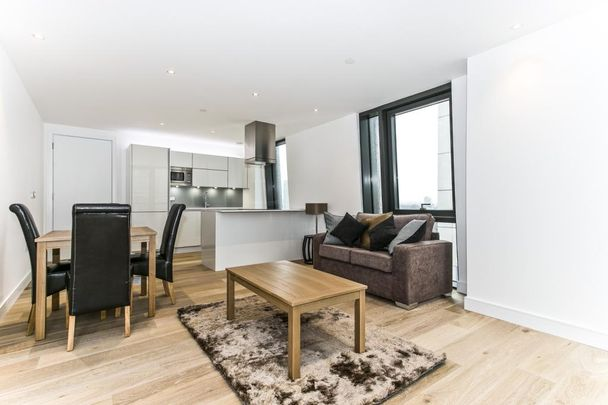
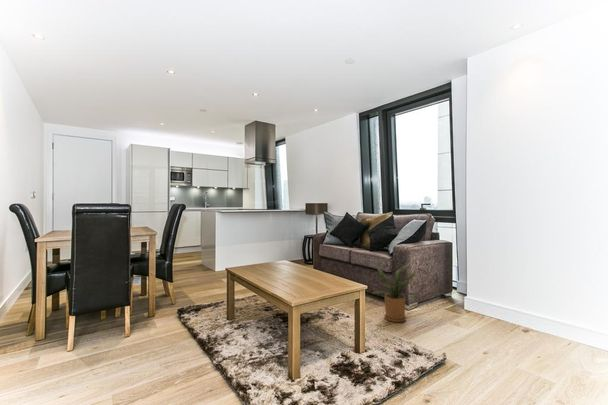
+ house plant (396, 289)
